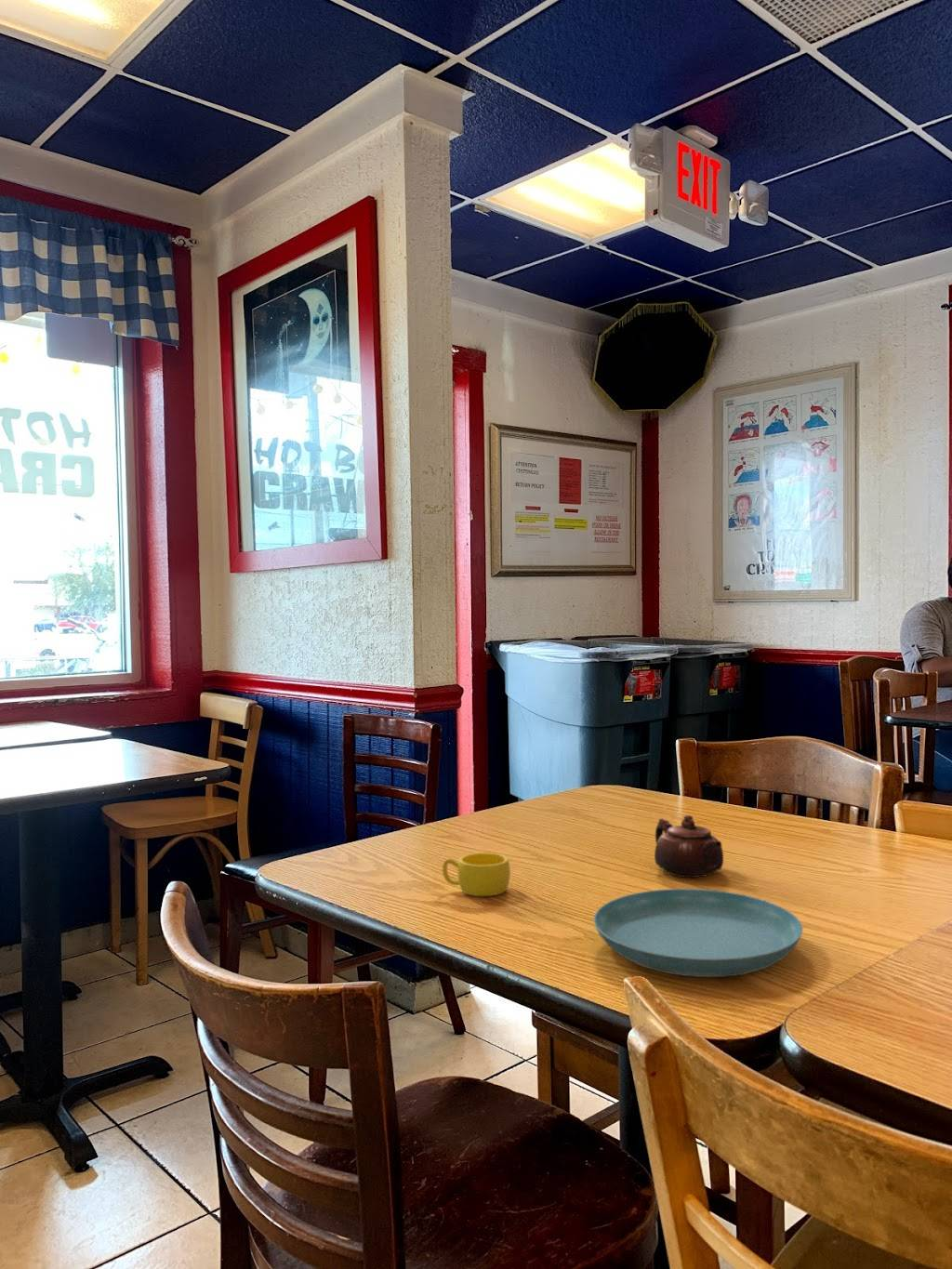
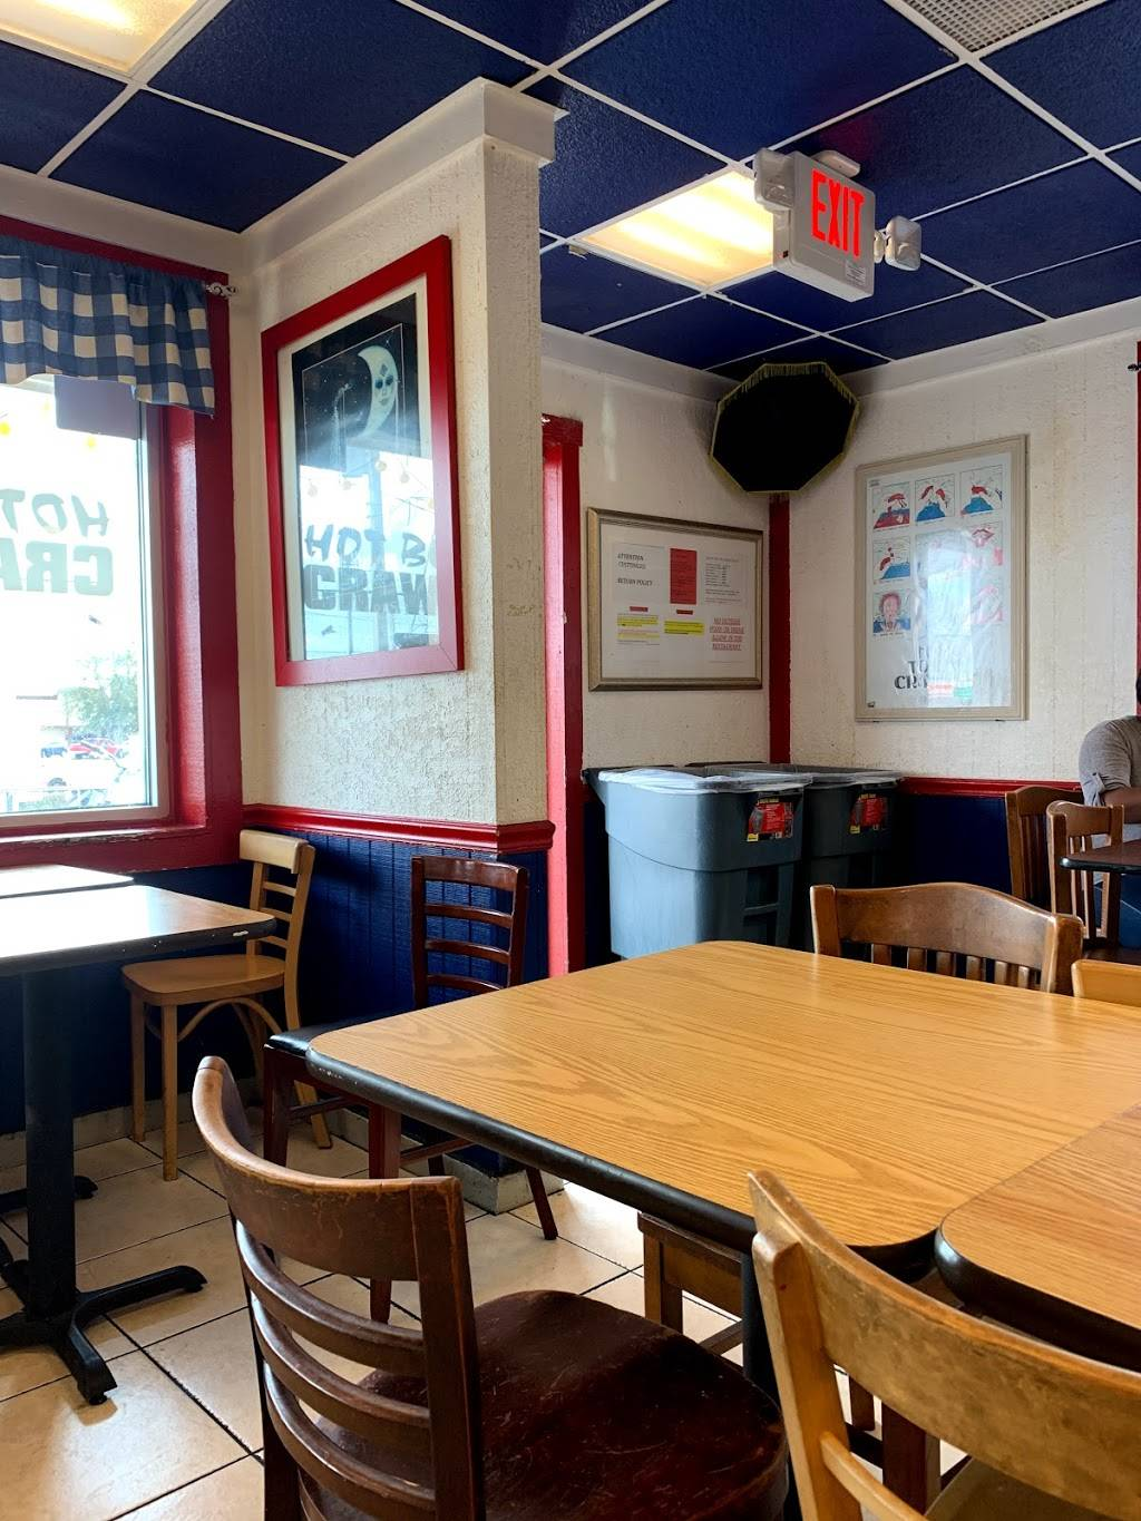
- cup (476, 874)
- teapot (687, 842)
- saucer (695, 932)
